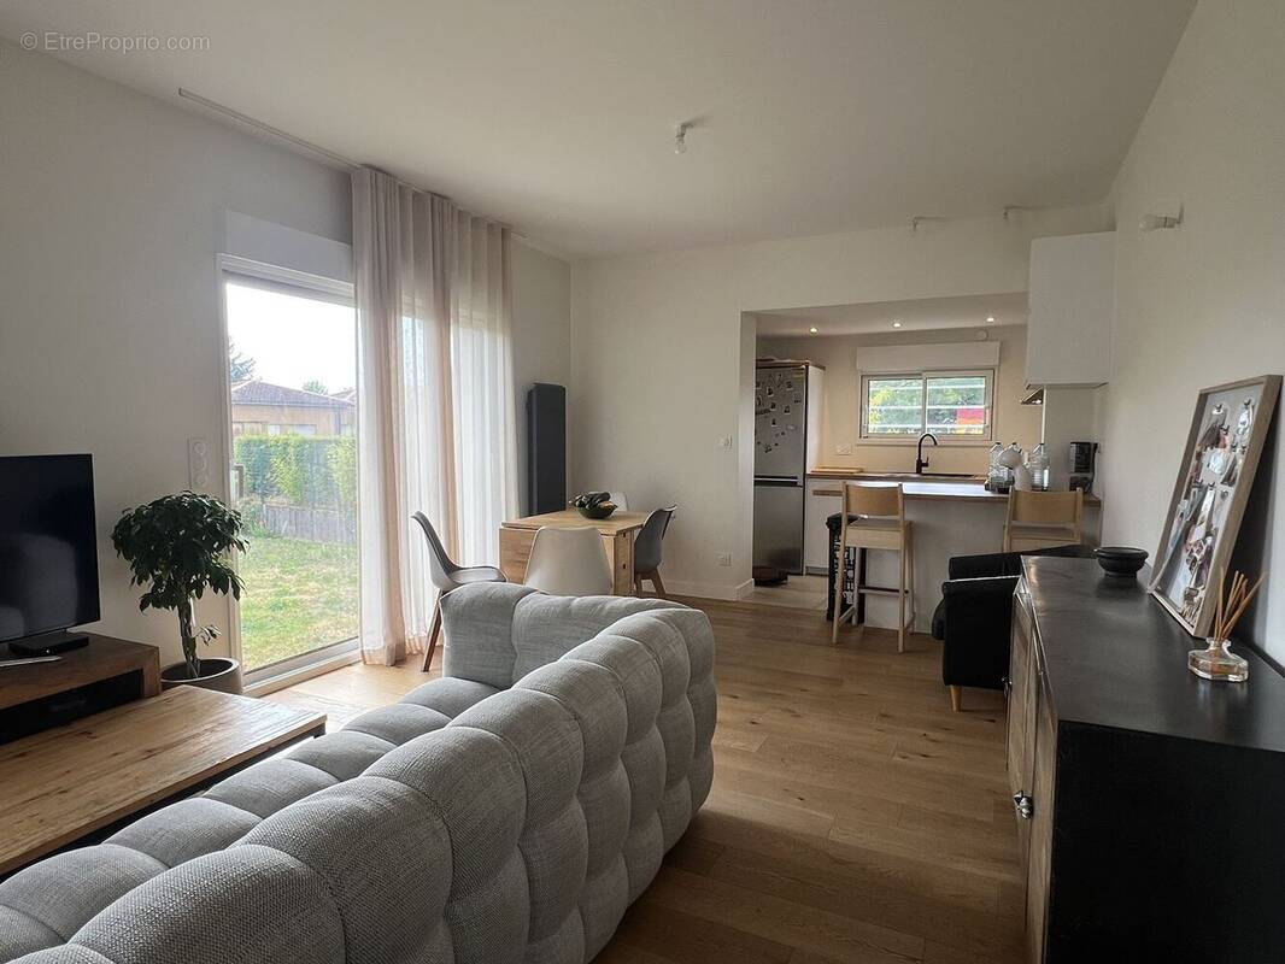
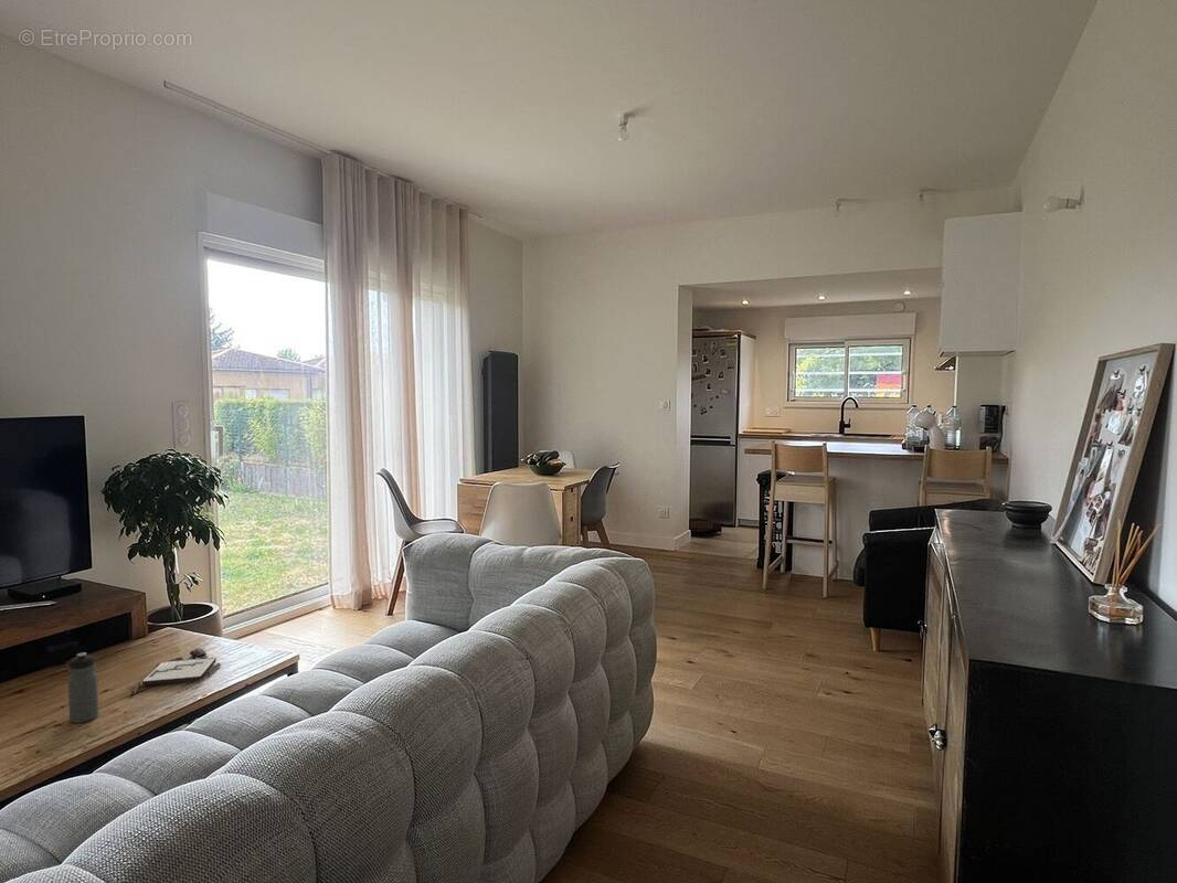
+ water bottle (83, 685)
+ board game (183, 667)
